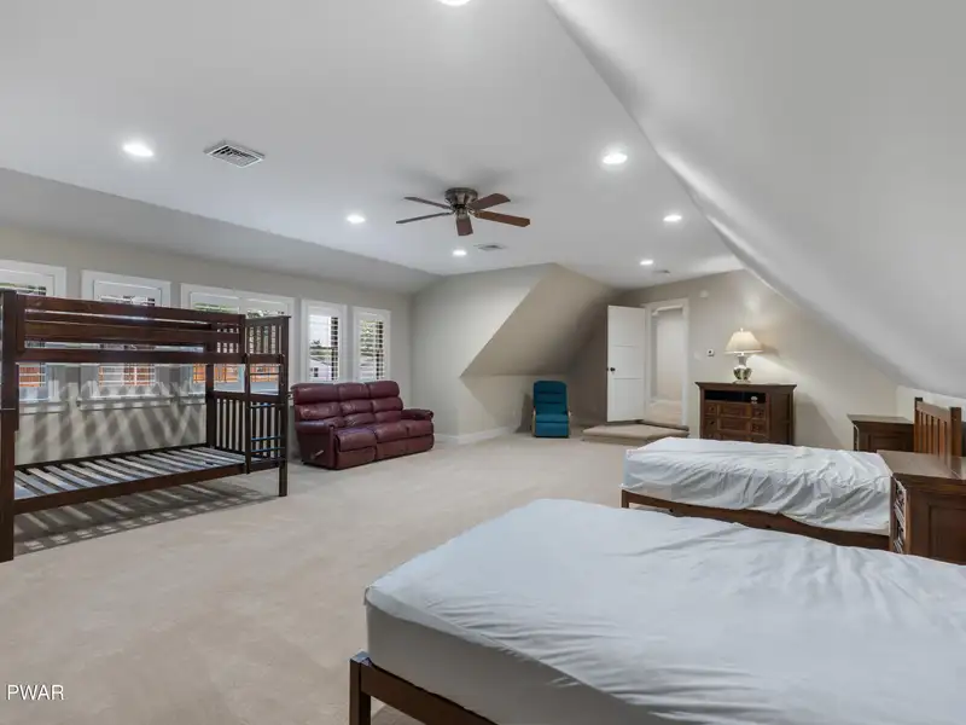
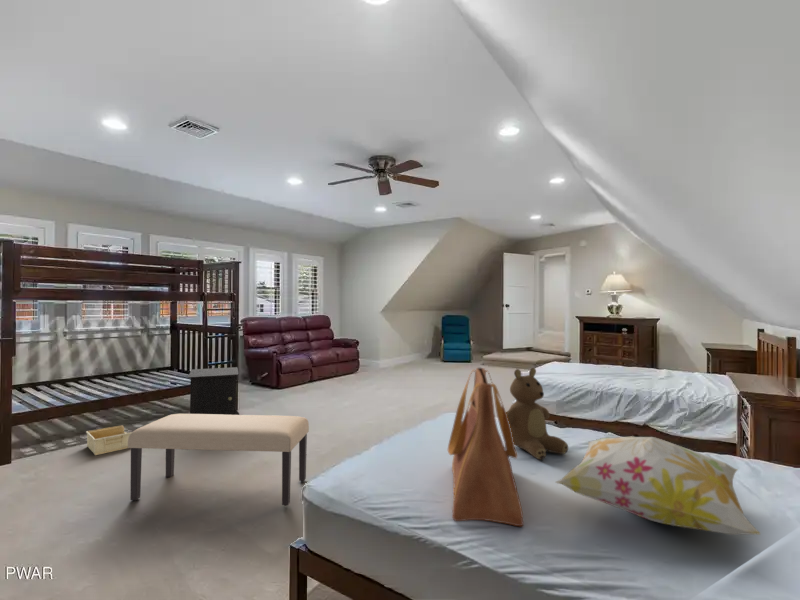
+ tote bag (482, 433)
+ nightstand (213, 400)
+ decorative pillow (651, 475)
+ teddy bear (534, 410)
+ bench (224, 449)
+ storage bin (110, 439)
